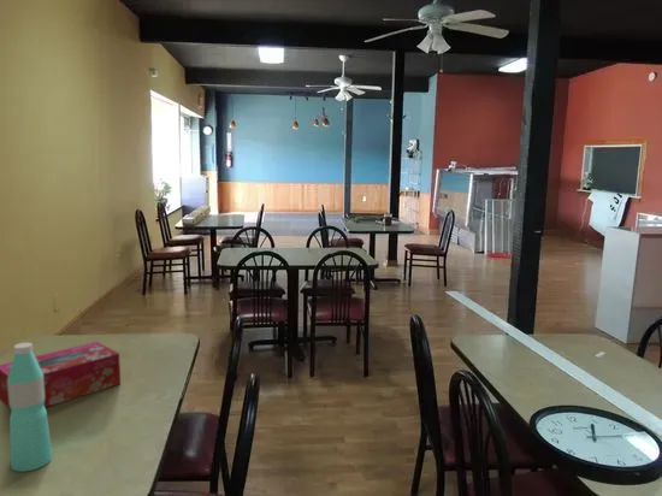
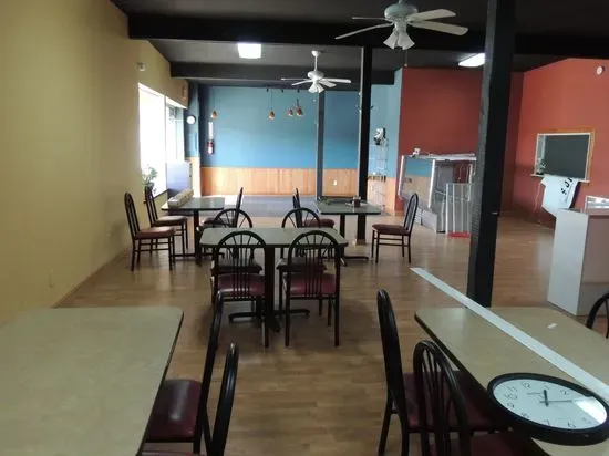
- water bottle (26, 403)
- tissue box (60, 374)
